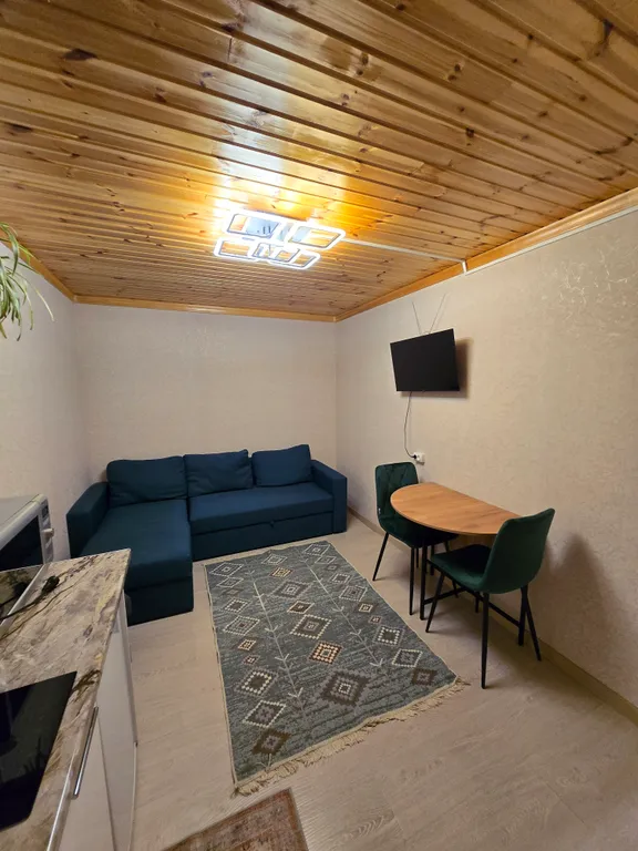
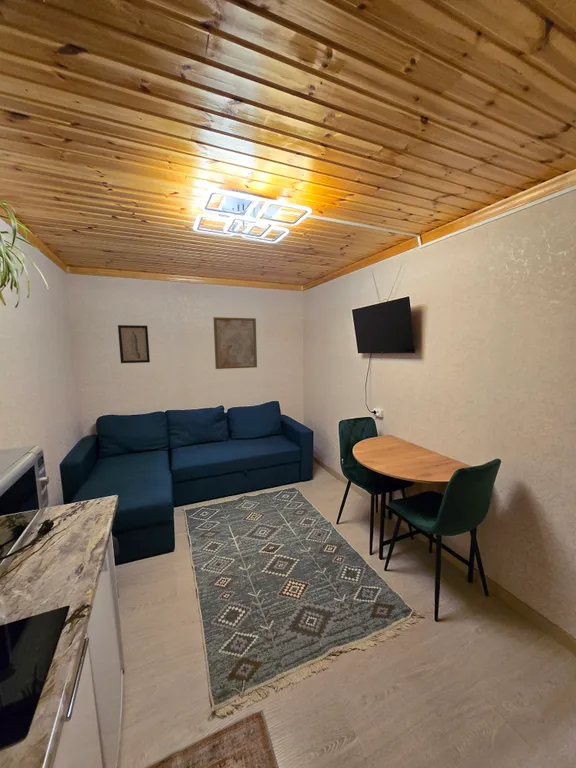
+ wall art (134, 344)
+ wall art (236, 343)
